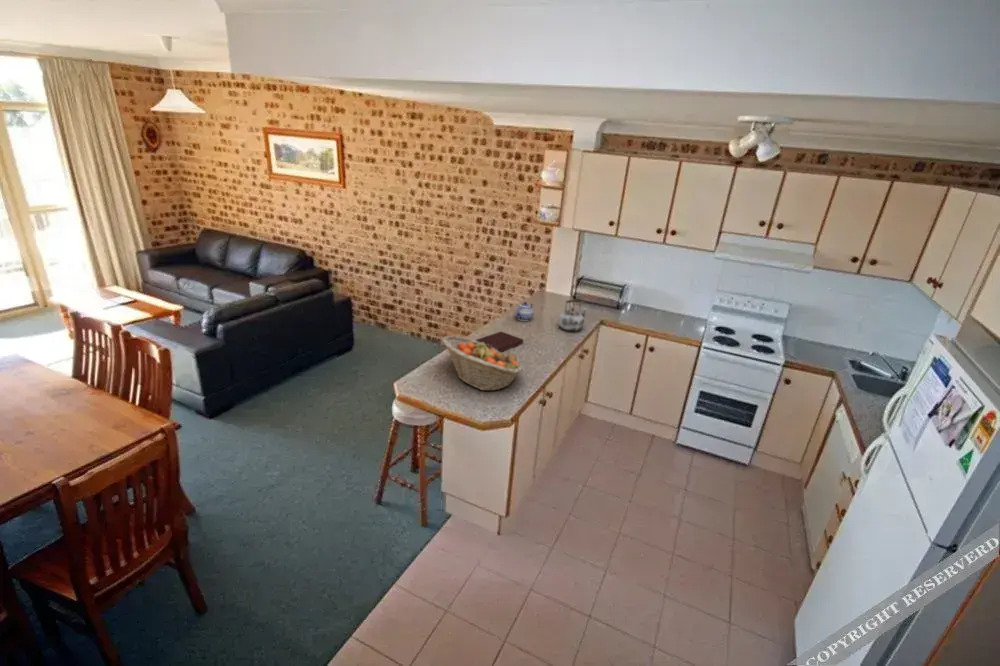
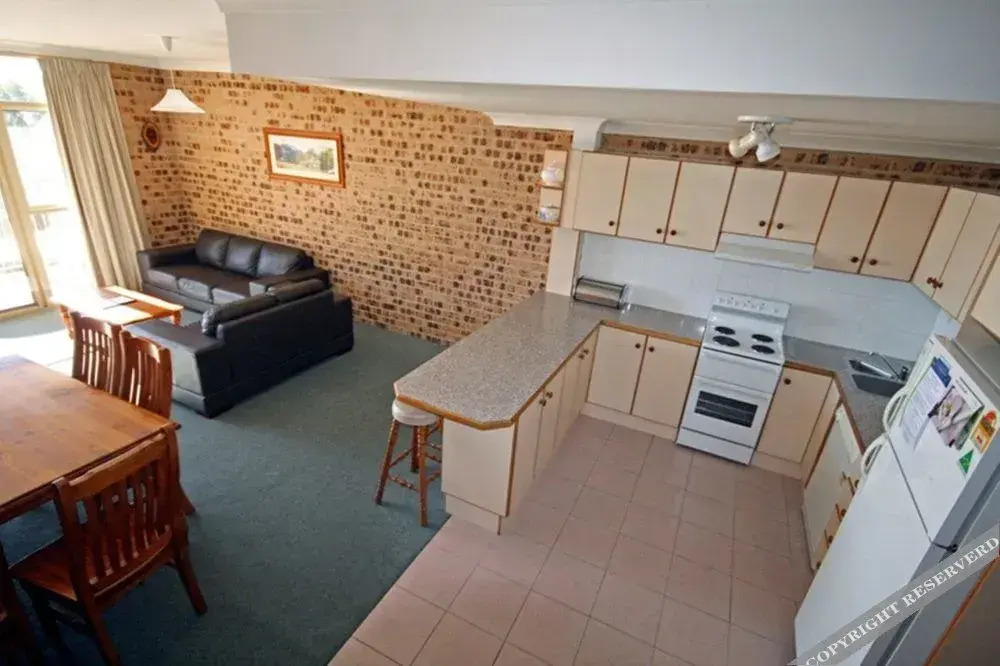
- fruit basket (481, 359)
- kettle (574, 313)
- teapot (524, 310)
- notebook (499, 341)
